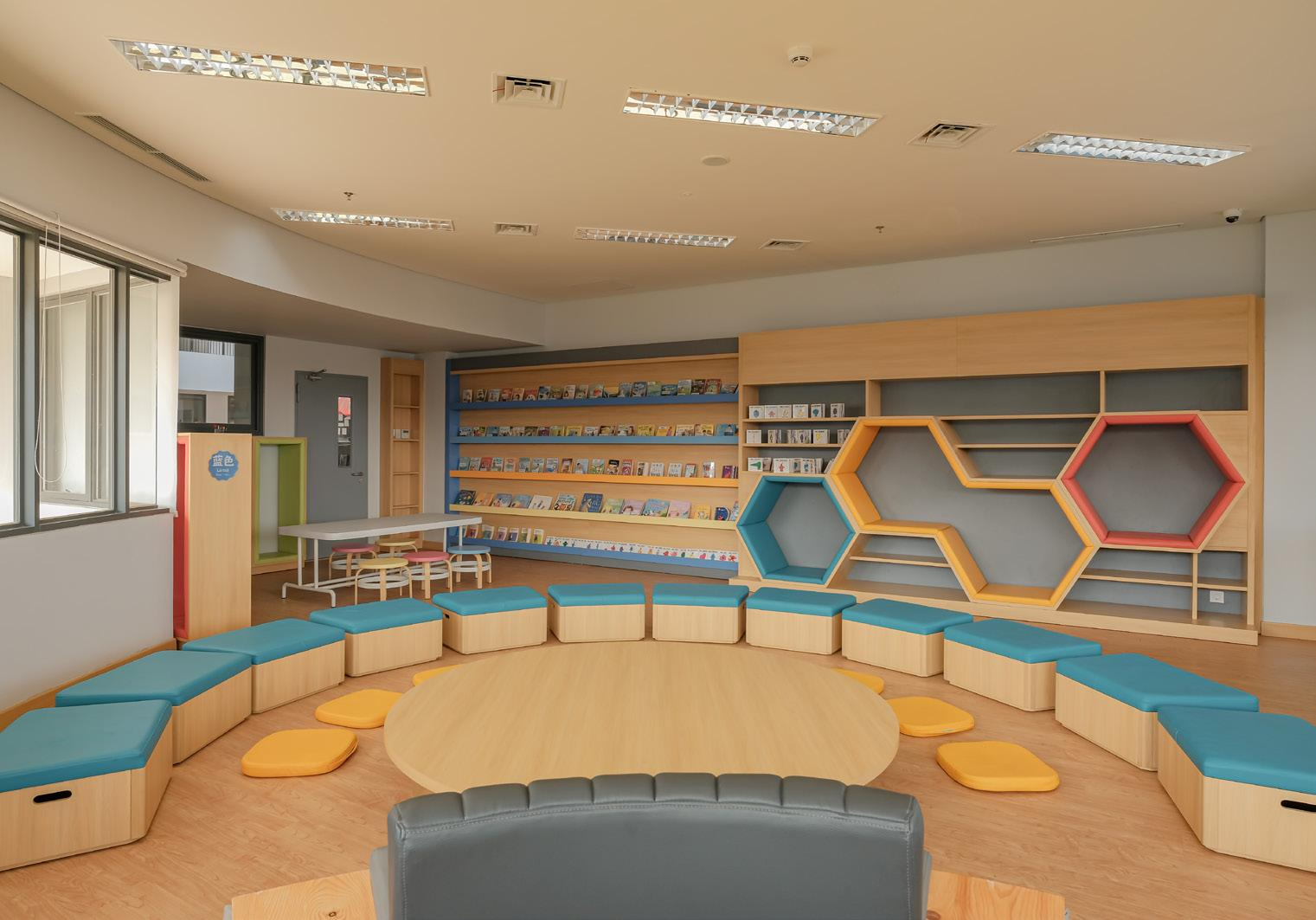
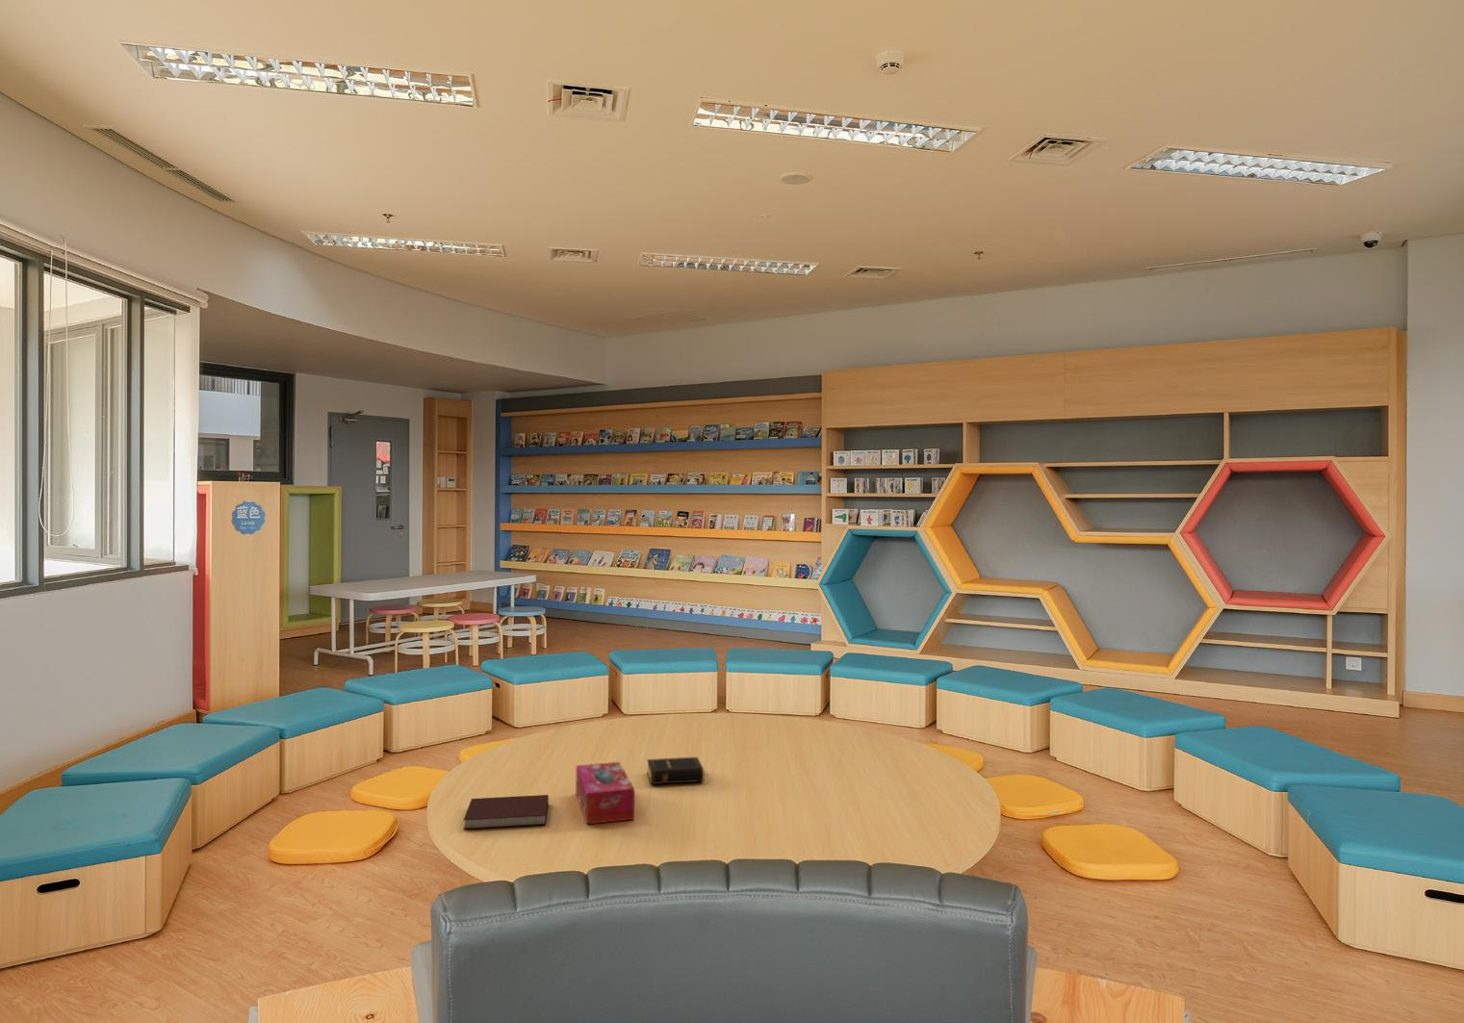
+ notebook (507, 812)
+ tissue box (603, 791)
+ book (676, 769)
